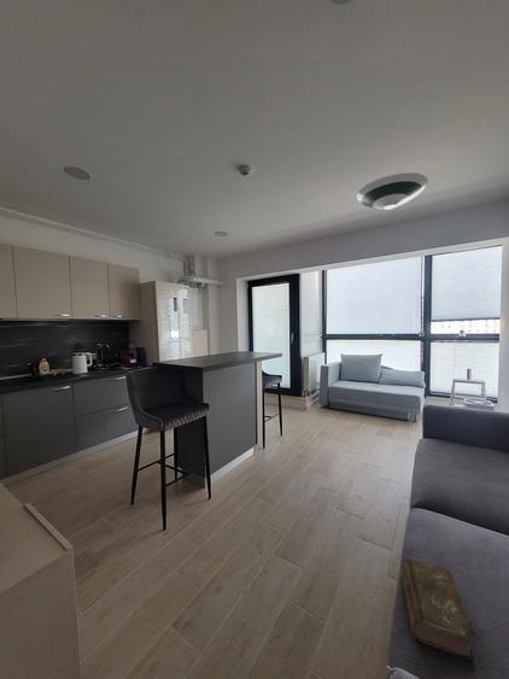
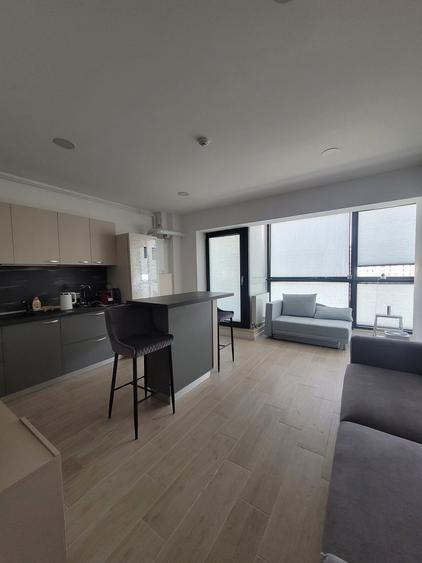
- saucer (390, 199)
- book (432, 599)
